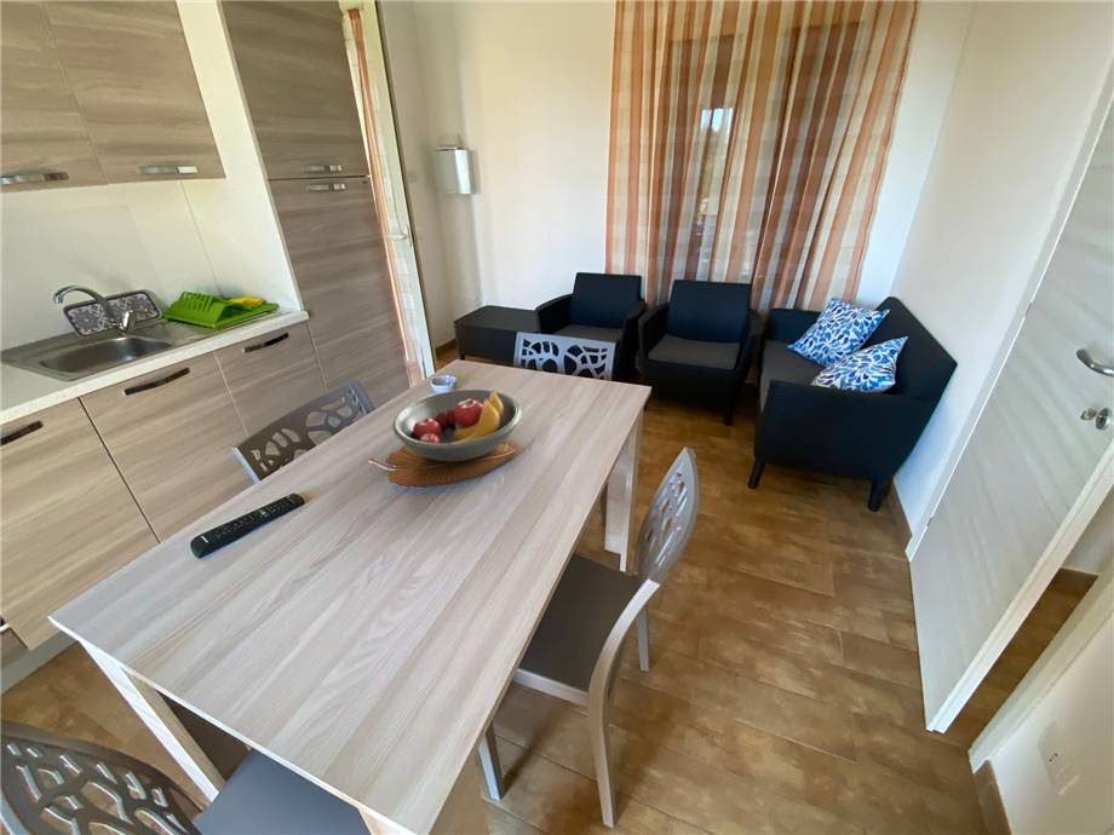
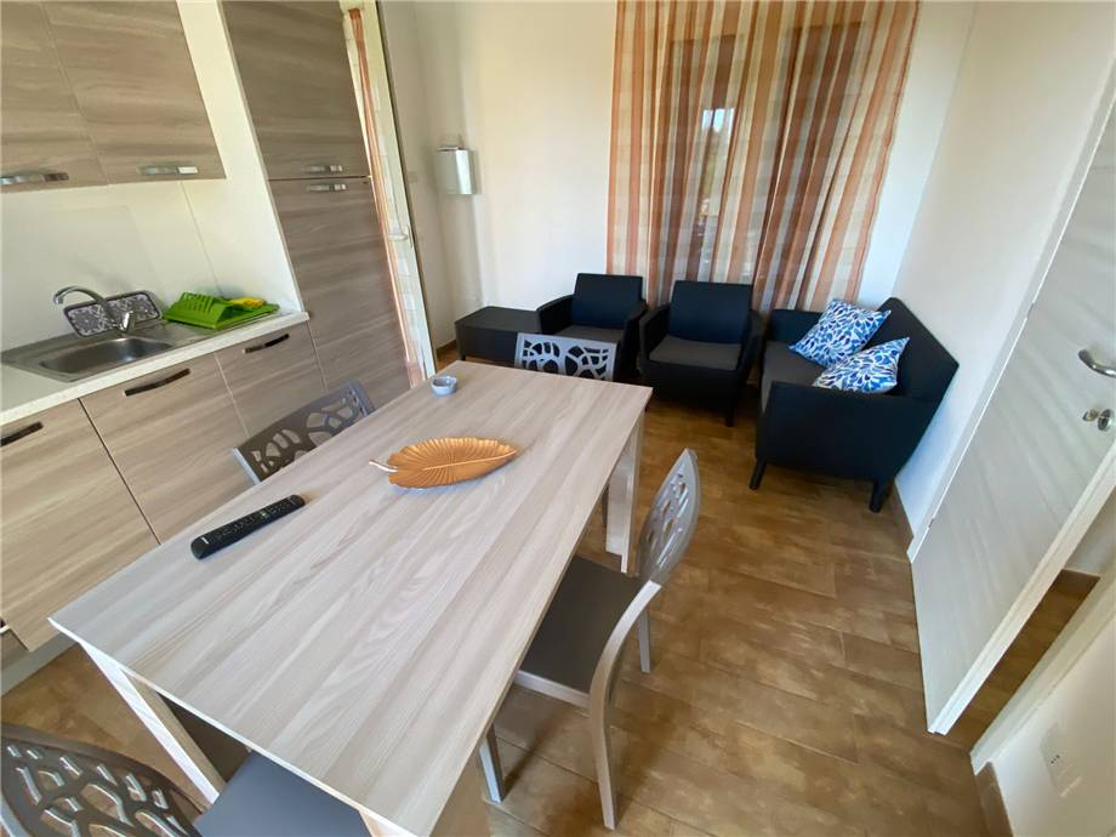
- fruit bowl (459, 425)
